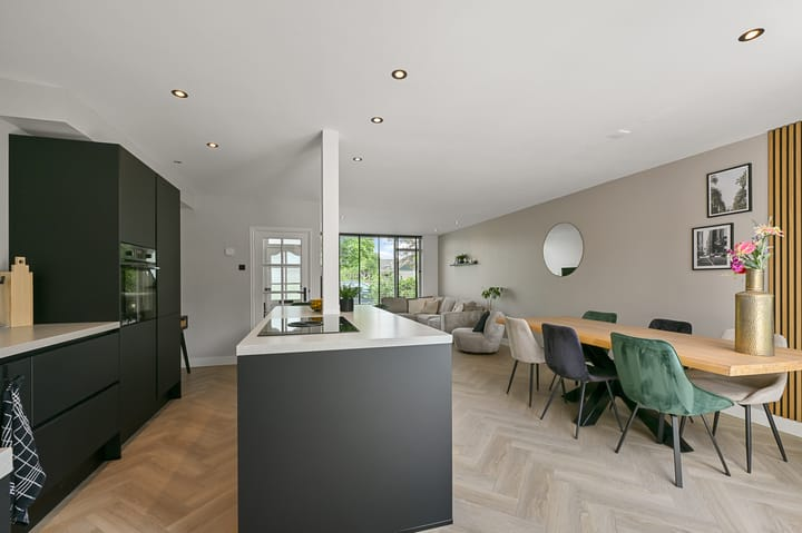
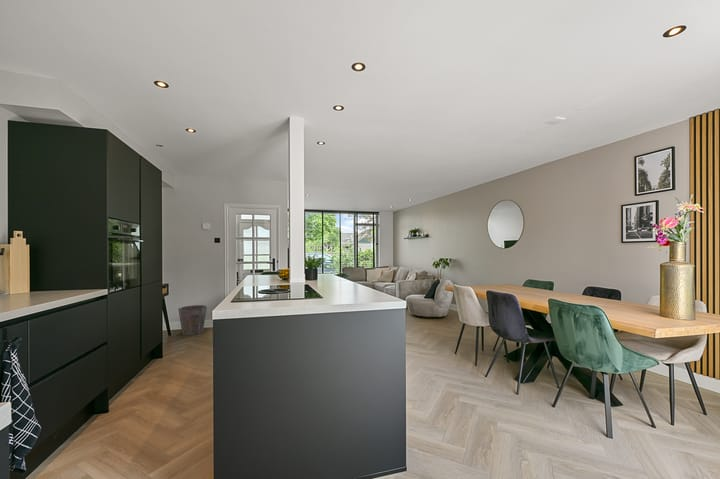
+ waste bin (192, 319)
